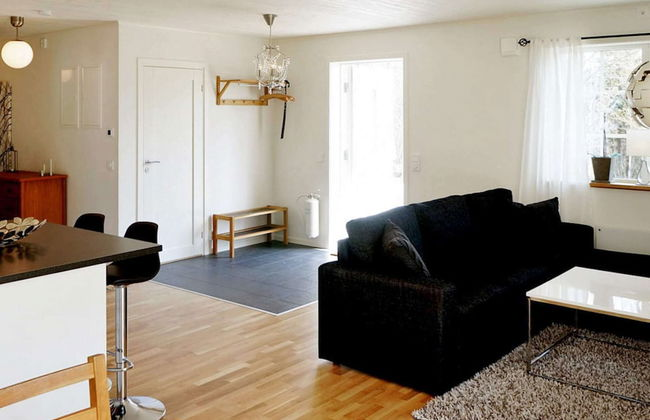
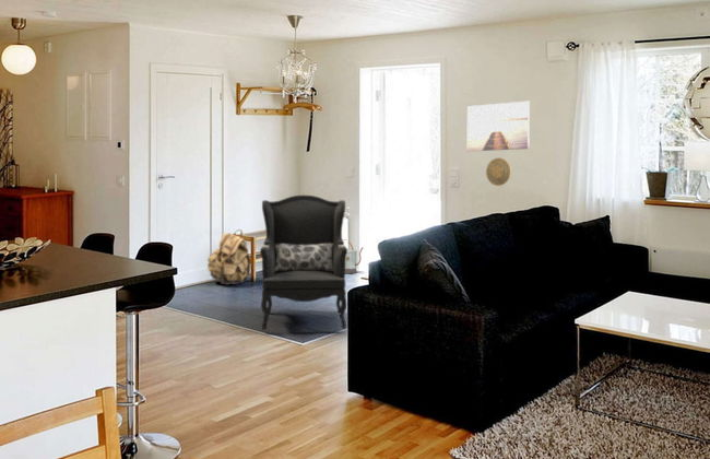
+ wall art (497, 127)
+ backpack (228, 256)
+ watering can (350, 256)
+ armchair (304, 258)
+ decorative plate (497, 172)
